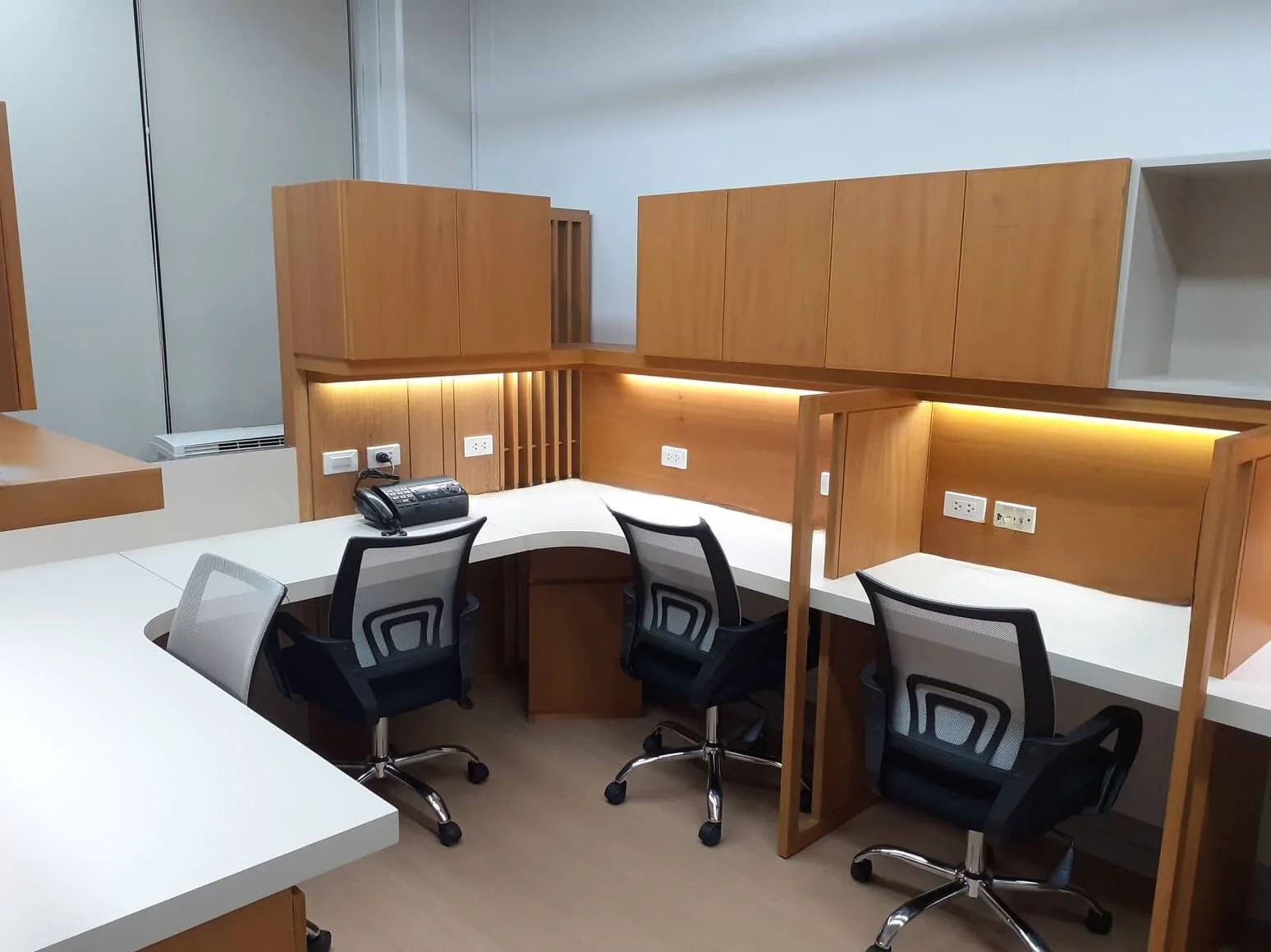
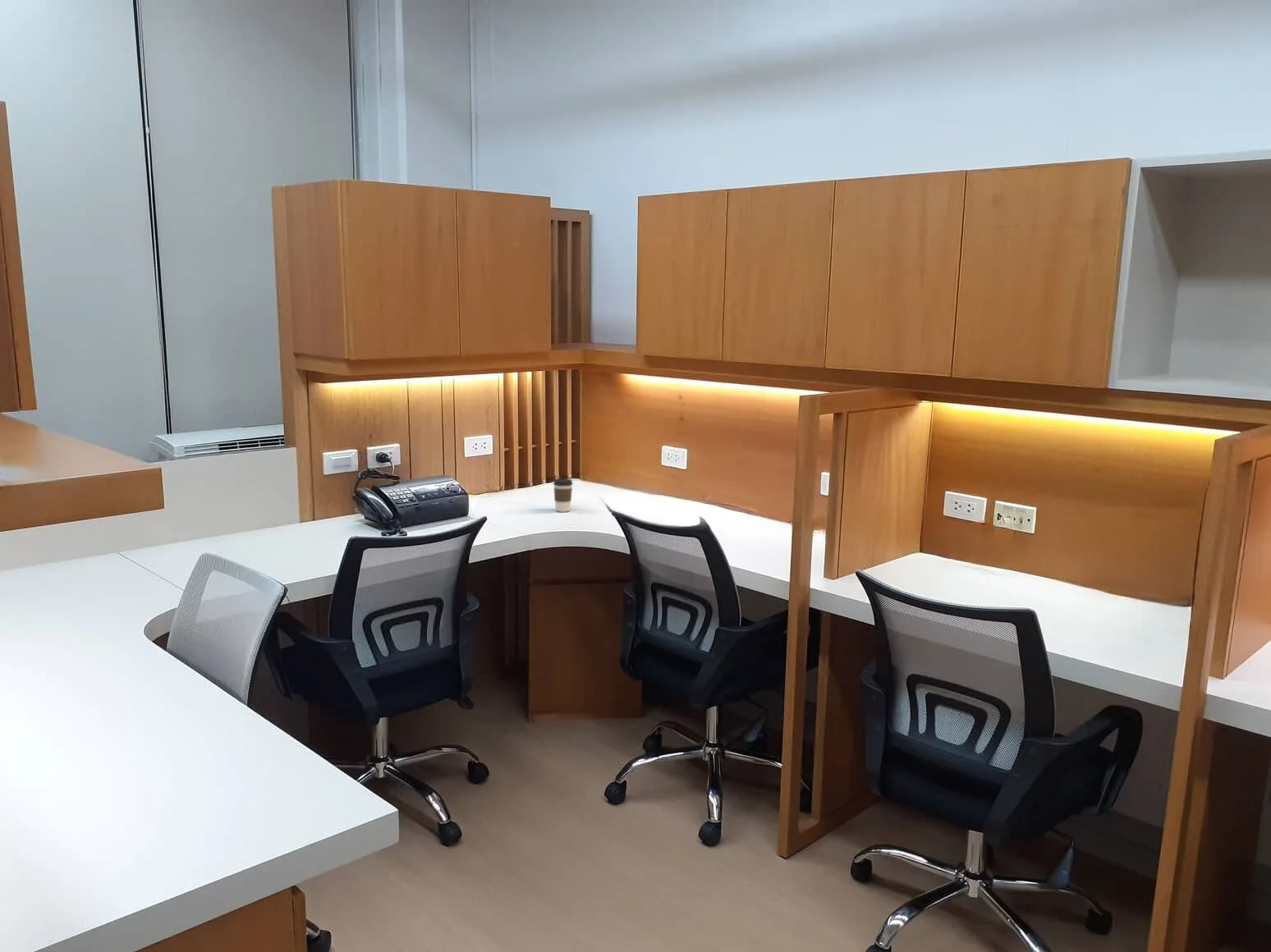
+ coffee cup (562, 495)
